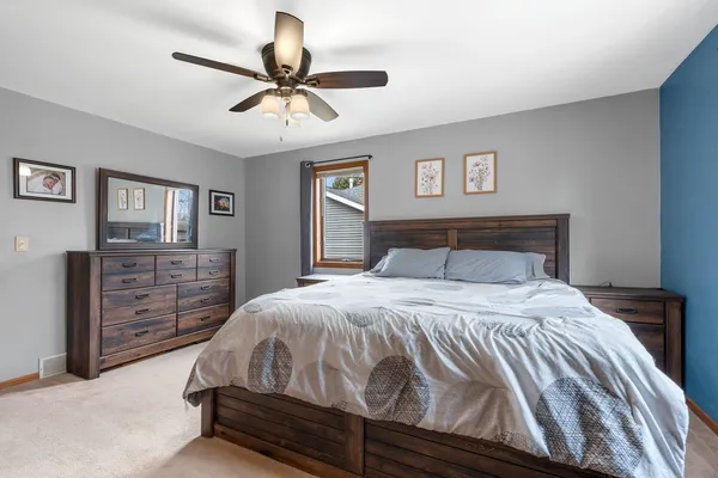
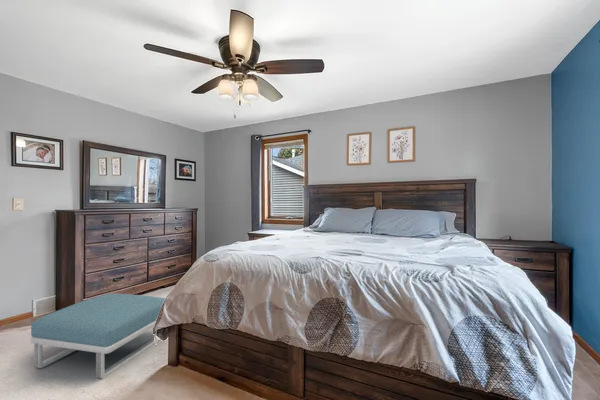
+ footstool (108, 326)
